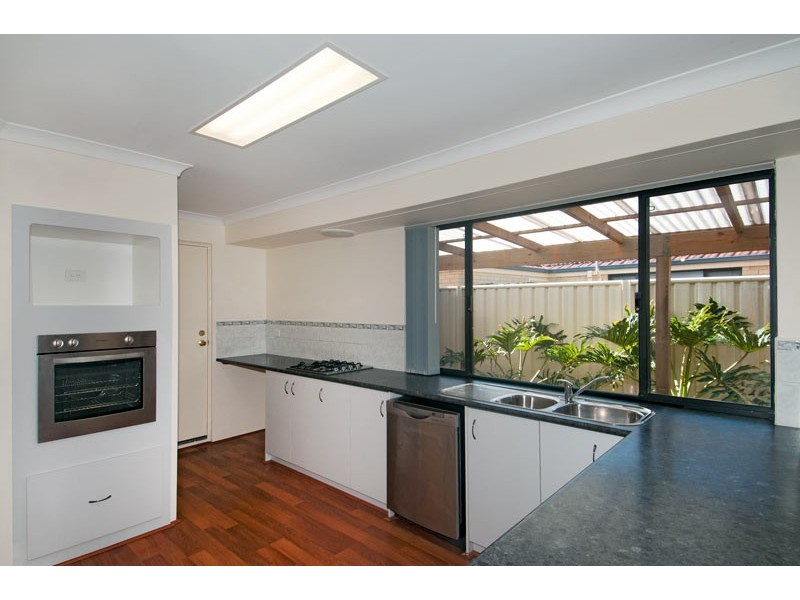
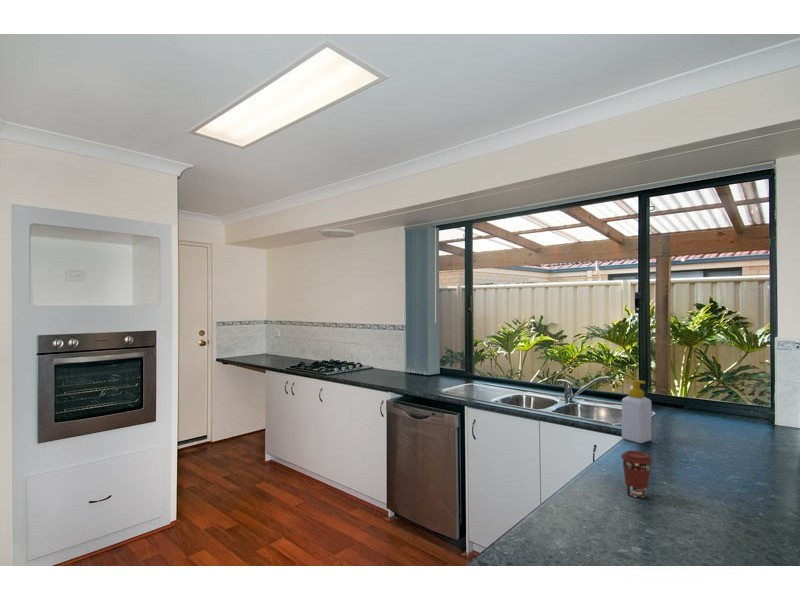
+ coffee cup (636, 474)
+ soap bottle (636, 410)
